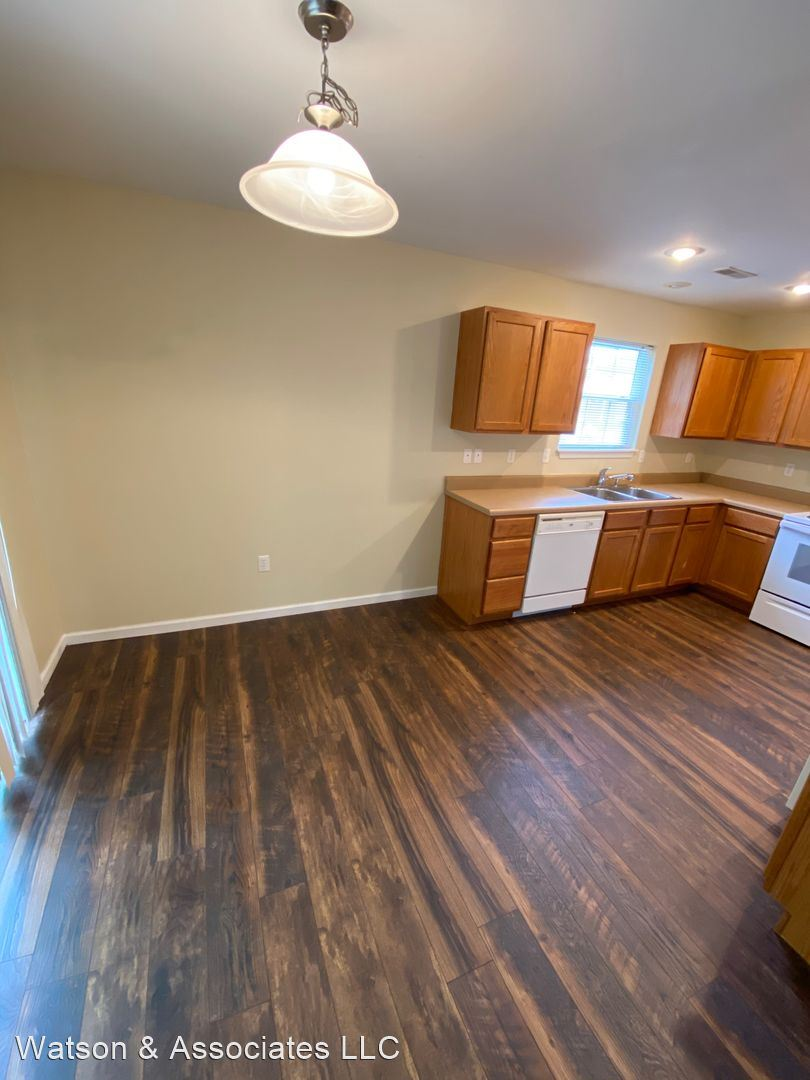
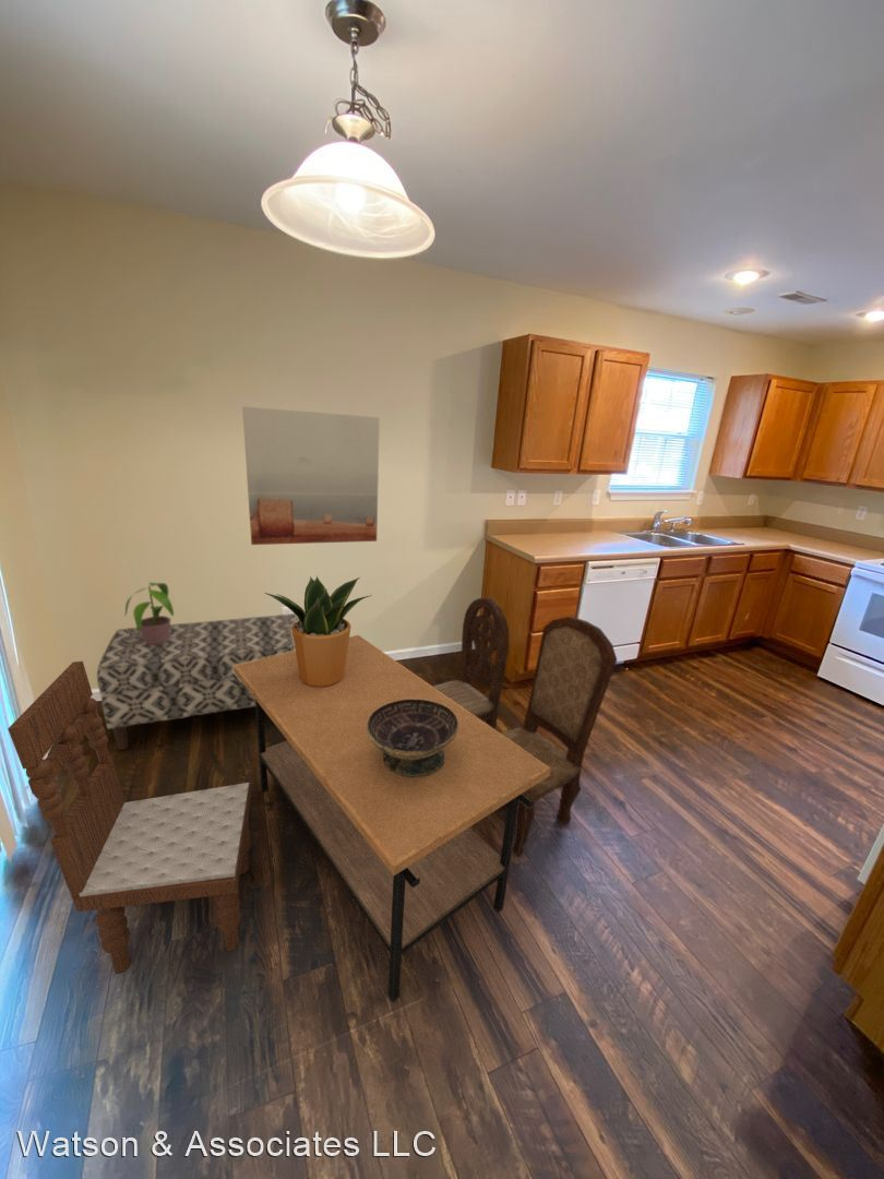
+ potted plant (319, 630)
+ dining chair (500, 698)
+ potted plant (153, 614)
+ bench (219, 675)
+ coffee table (368, 778)
+ wall art (315, 479)
+ dining chair (162, 811)
+ decorative bowl (411, 738)
